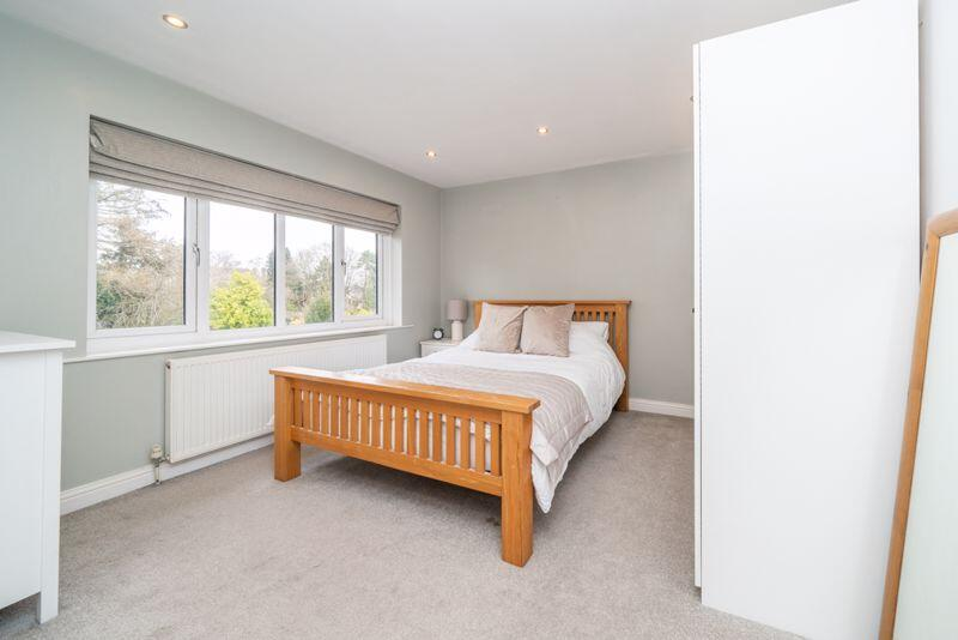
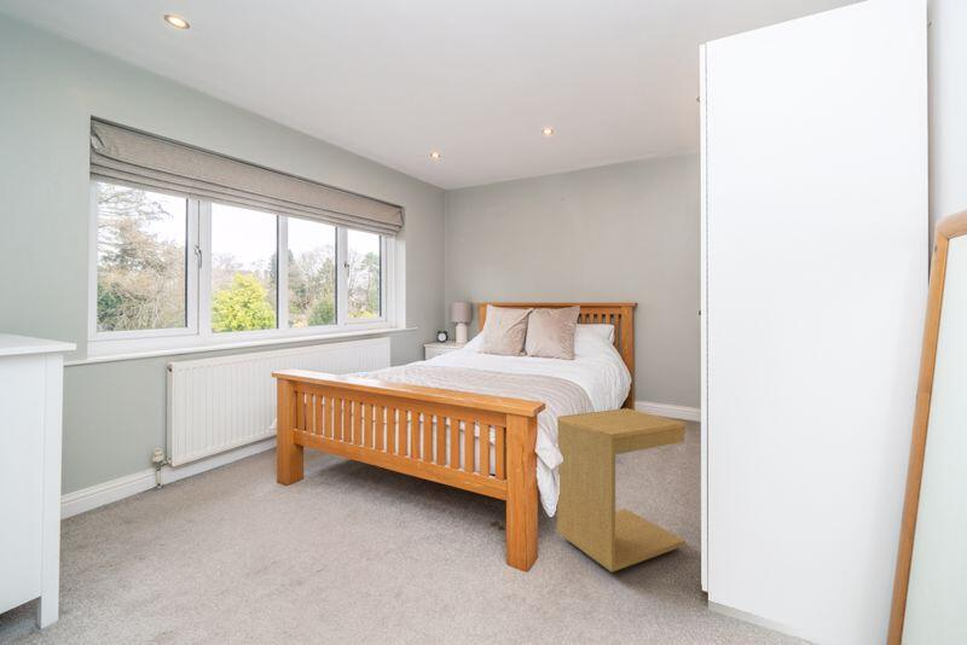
+ side table (614, 482)
